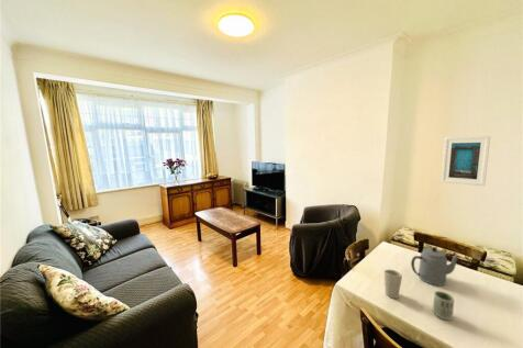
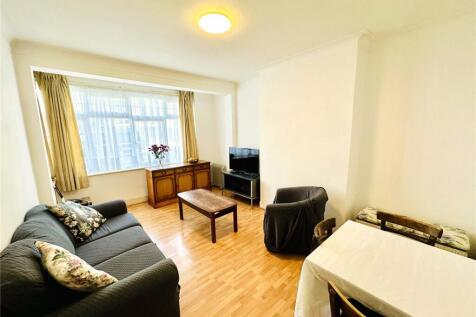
- teapot (434, 262)
- cup (392, 282)
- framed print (464, 160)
- cup (443, 305)
